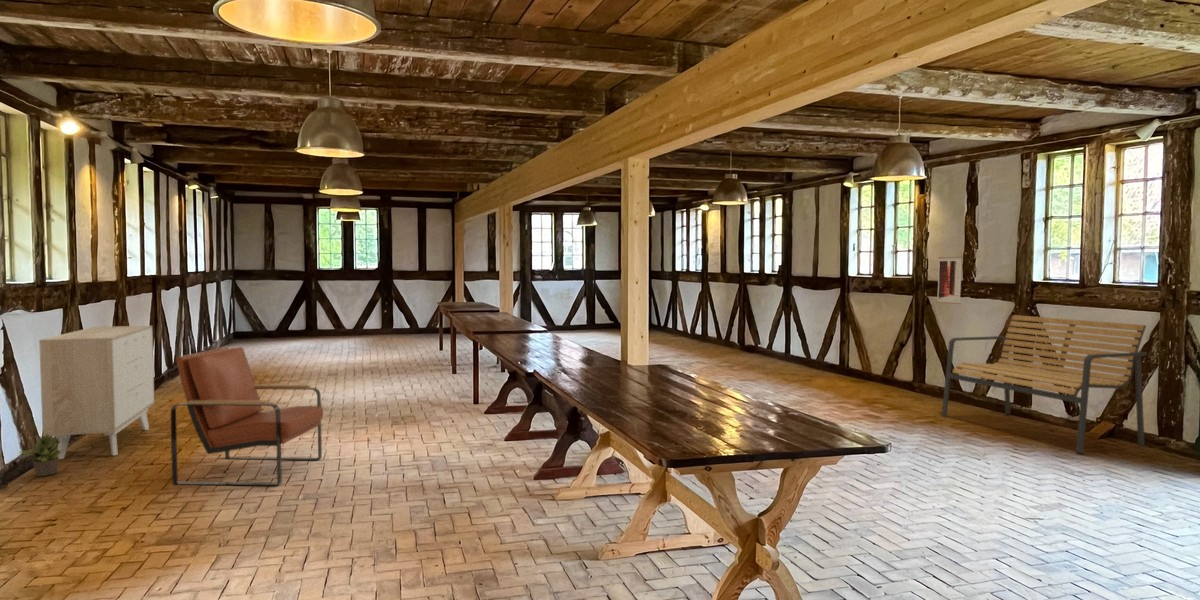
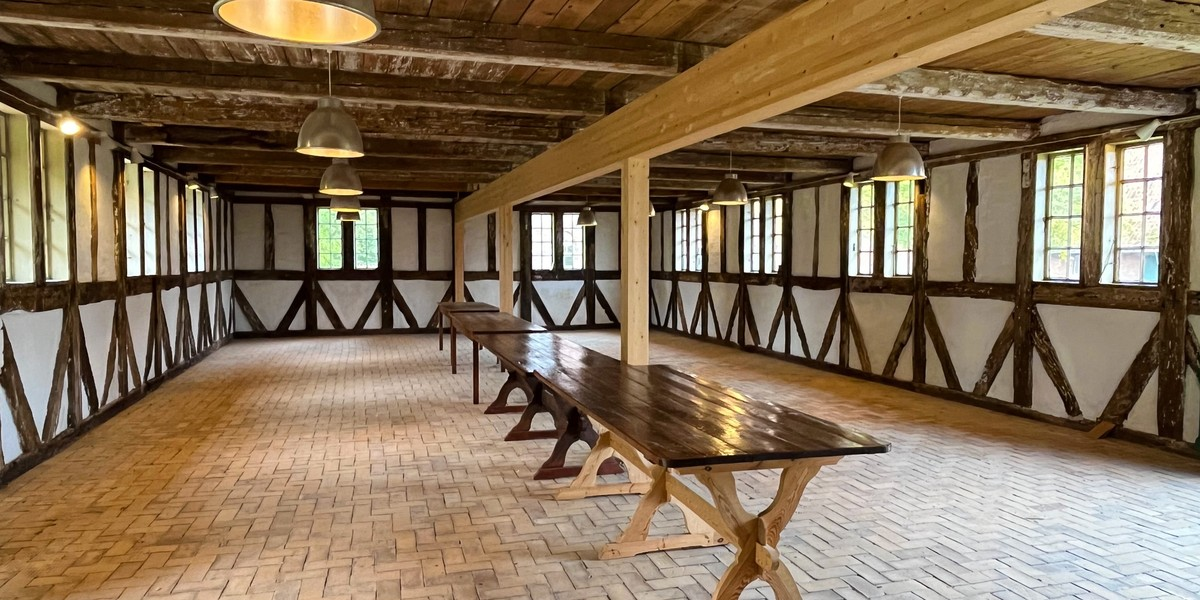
- bench (1039, 375)
- sideboard (105, 387)
- potted plant (41, 455)
- armchair (254, 411)
- wall art (949, 280)
